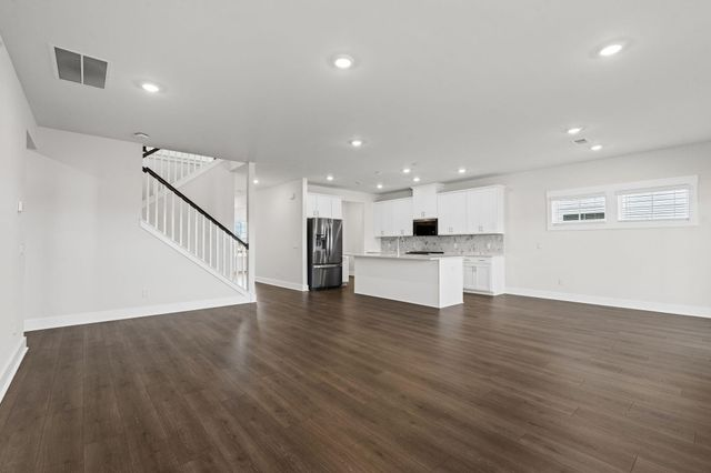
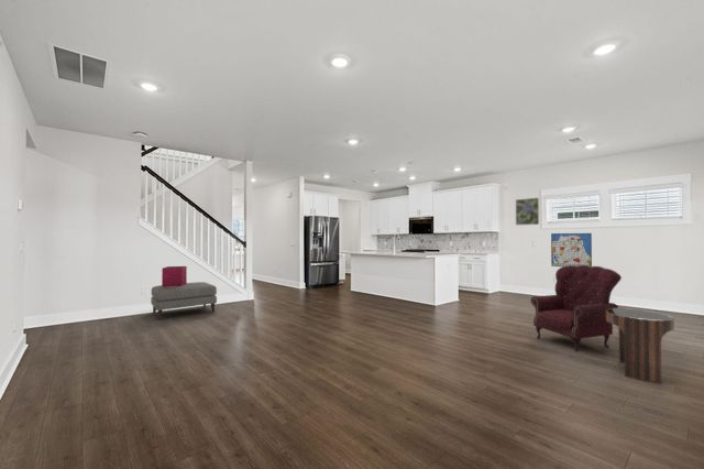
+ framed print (527, 211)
+ ottoman (184, 298)
+ storage bin (174, 275)
+ armchair (574, 304)
+ side table (638, 342)
+ wall art (570, 250)
